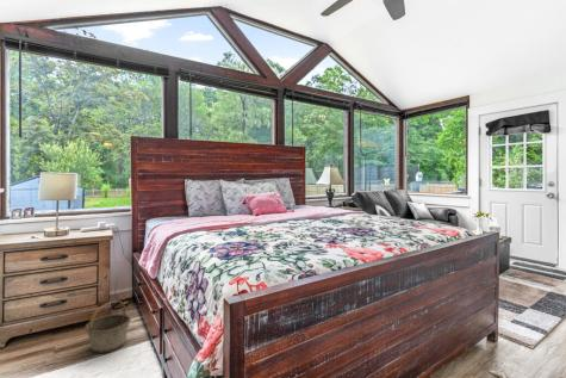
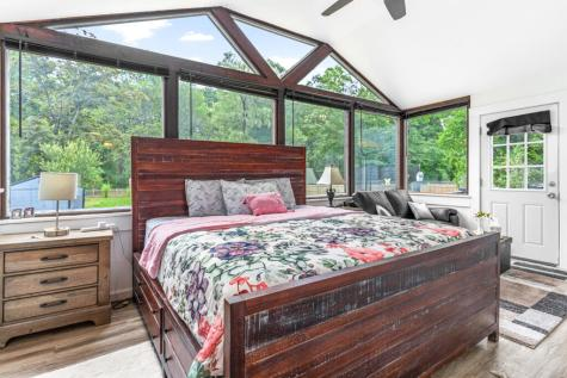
- basket (108, 323)
